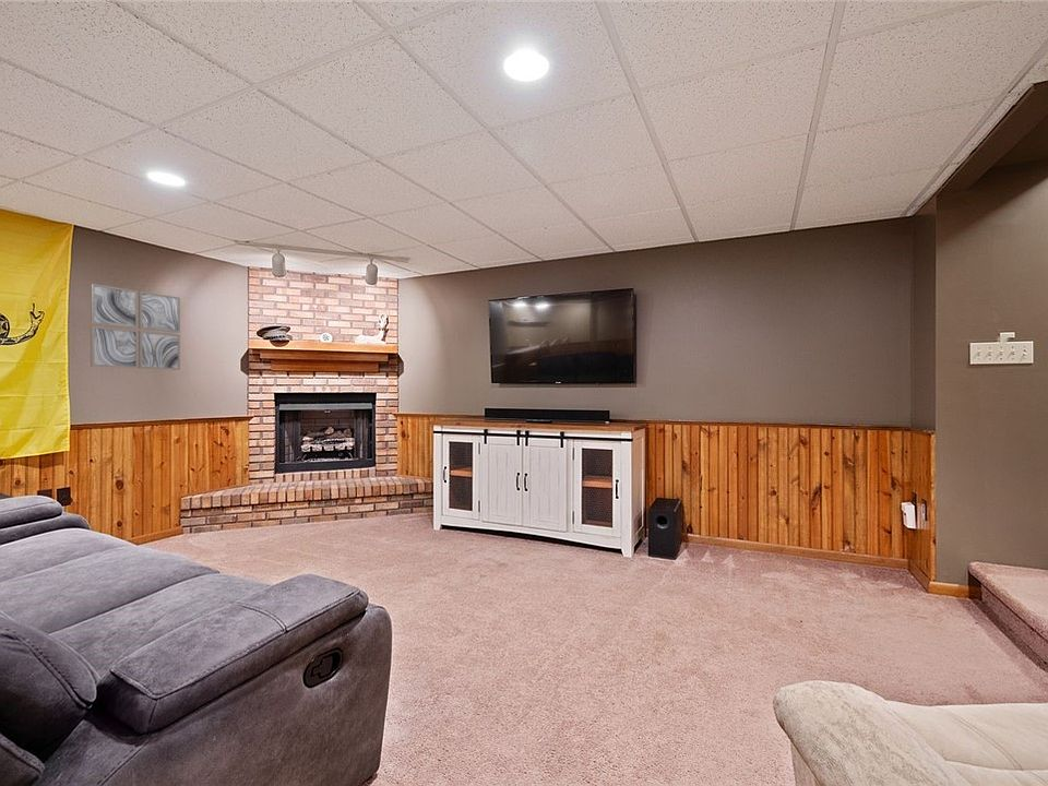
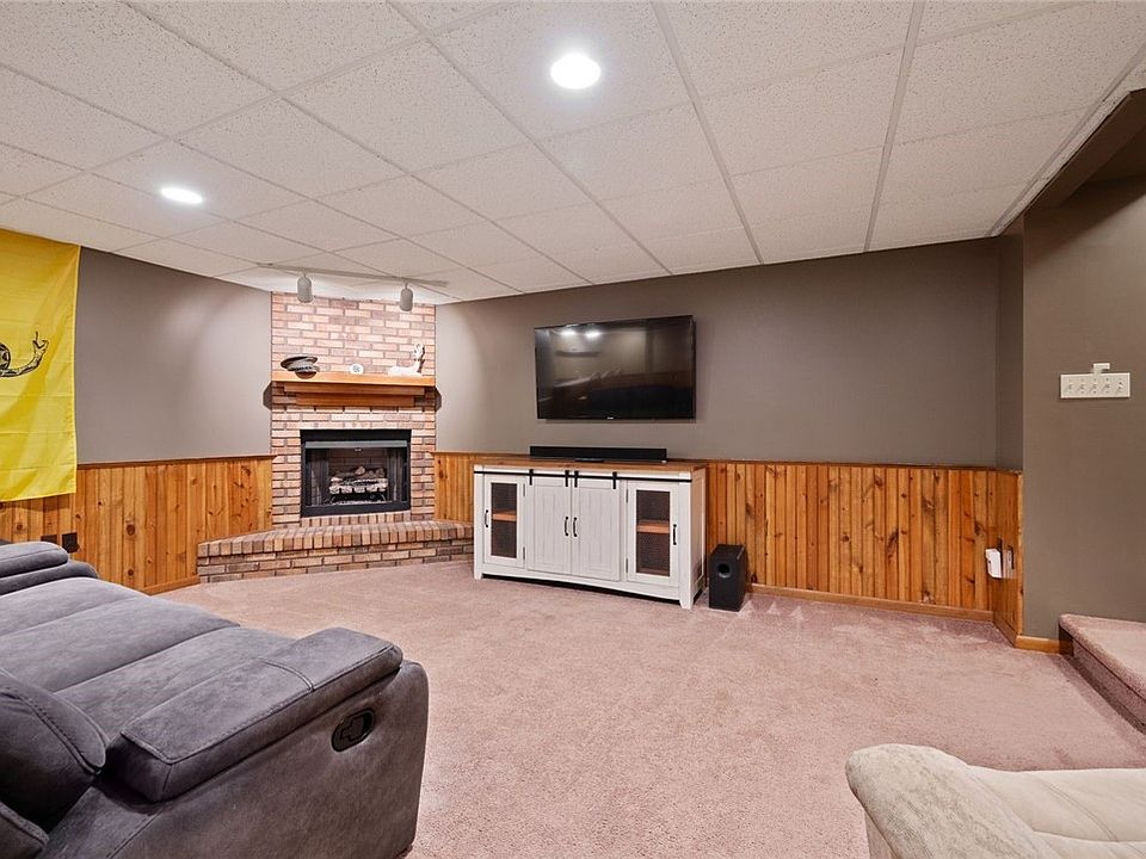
- wall art (139, 331)
